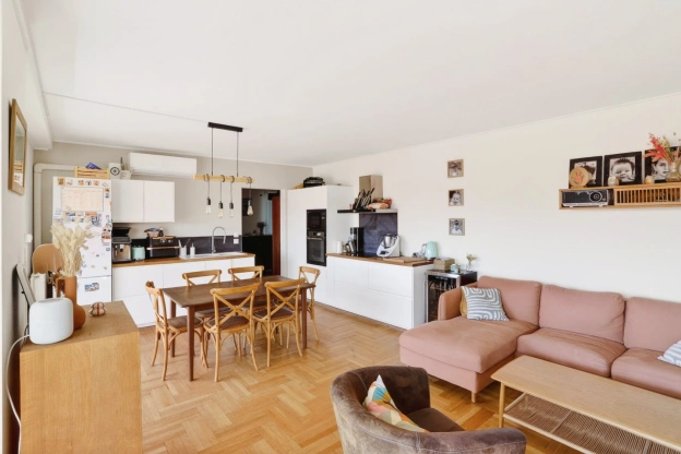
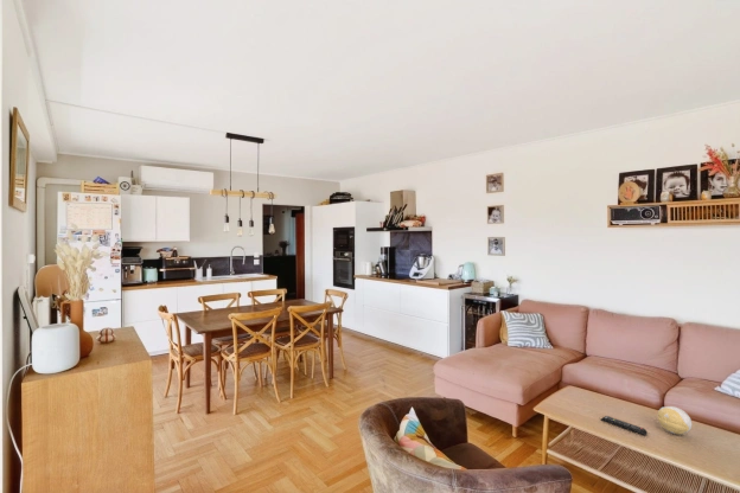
+ remote control (623, 424)
+ decorative ball (674, 420)
